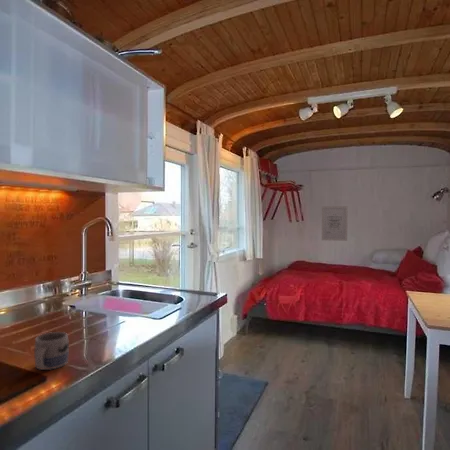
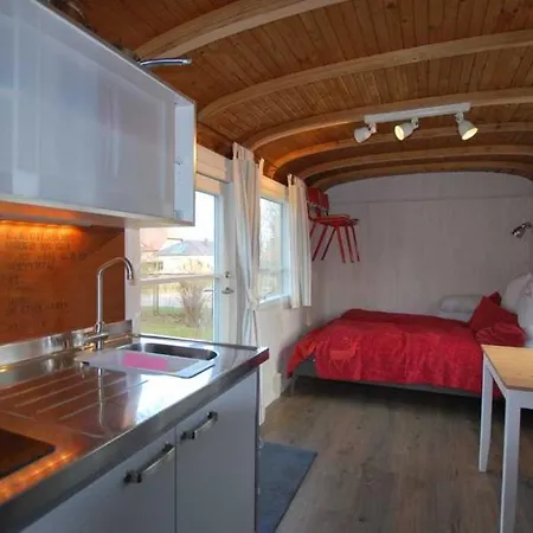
- wall art (334, 223)
- mug (49, 352)
